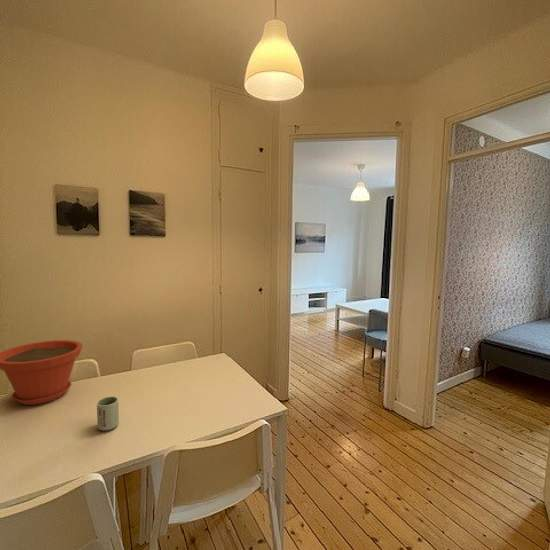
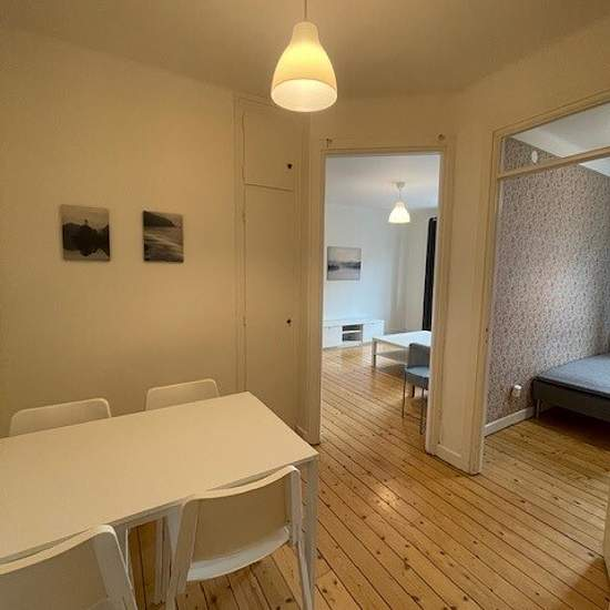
- plant pot (42, 373)
- cup (108, 413)
